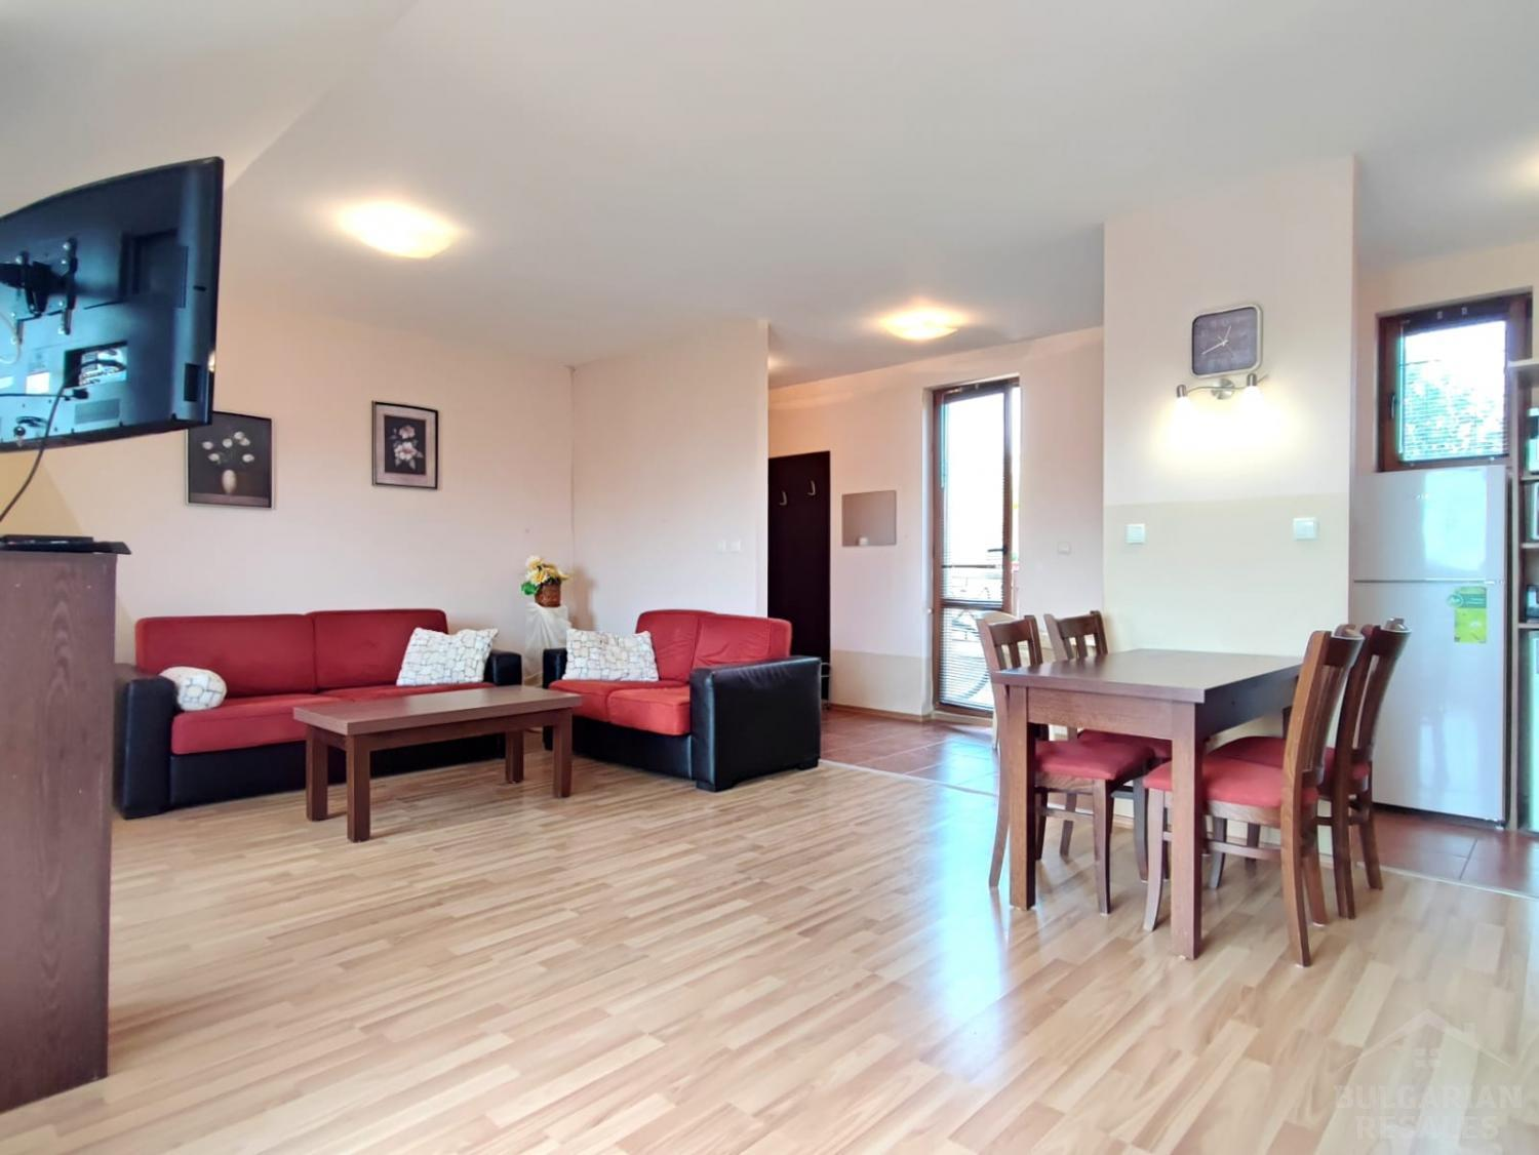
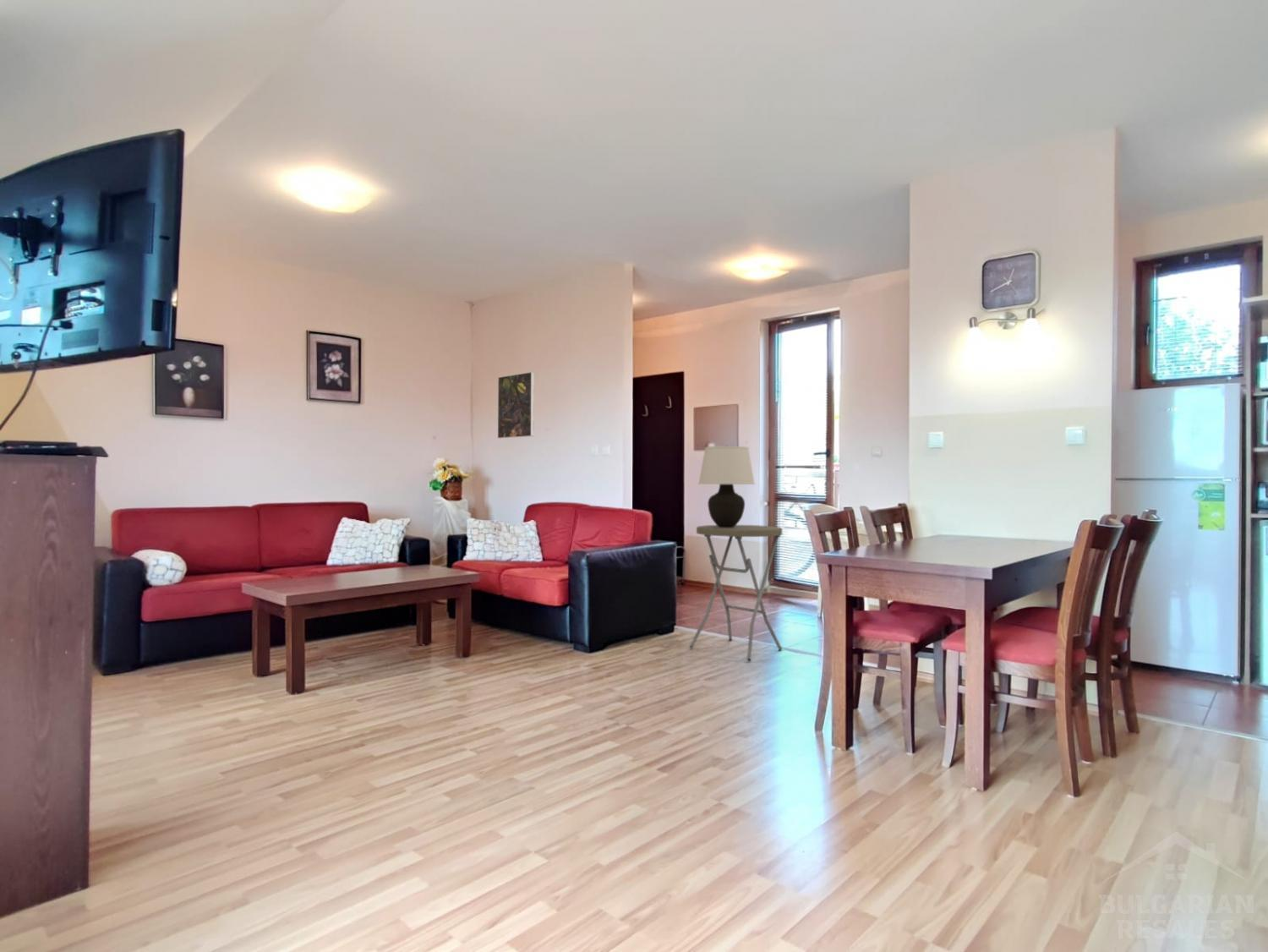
+ table lamp (726, 486)
+ side table (724, 594)
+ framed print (515, 406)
